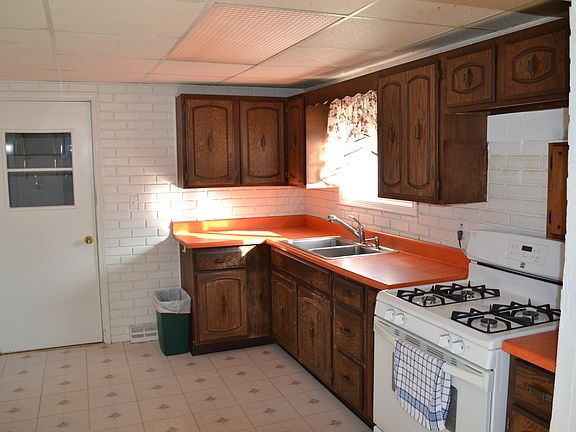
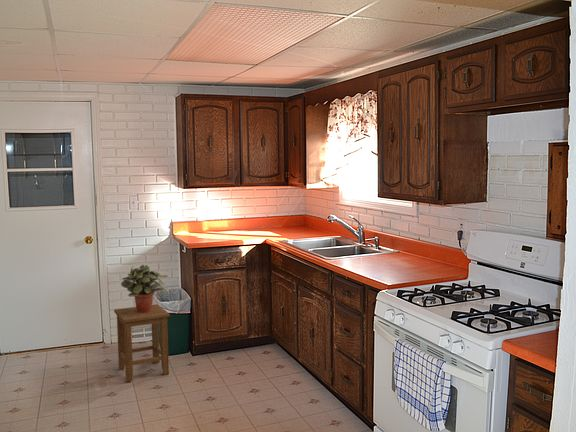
+ potted plant (144, 287)
+ stool (142, 347)
